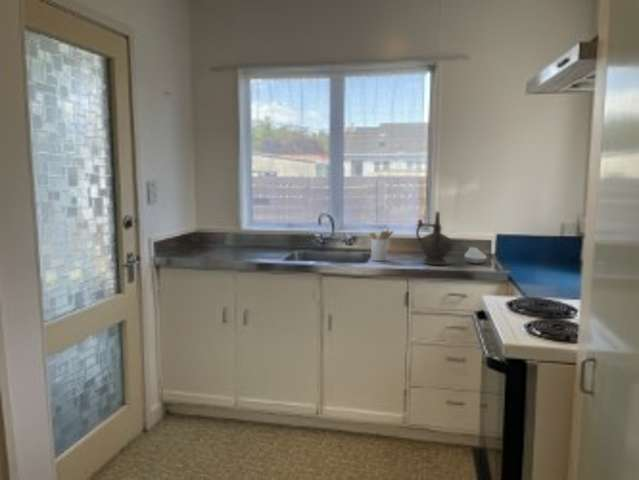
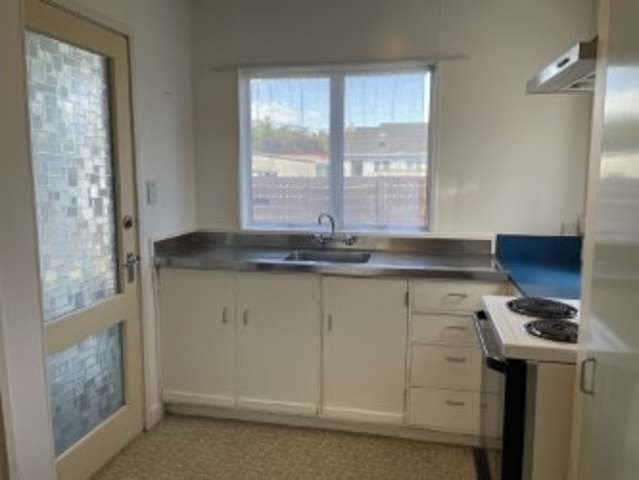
- spoon rest (473, 254)
- ceremonial vessel (434, 237)
- utensil holder (381, 244)
